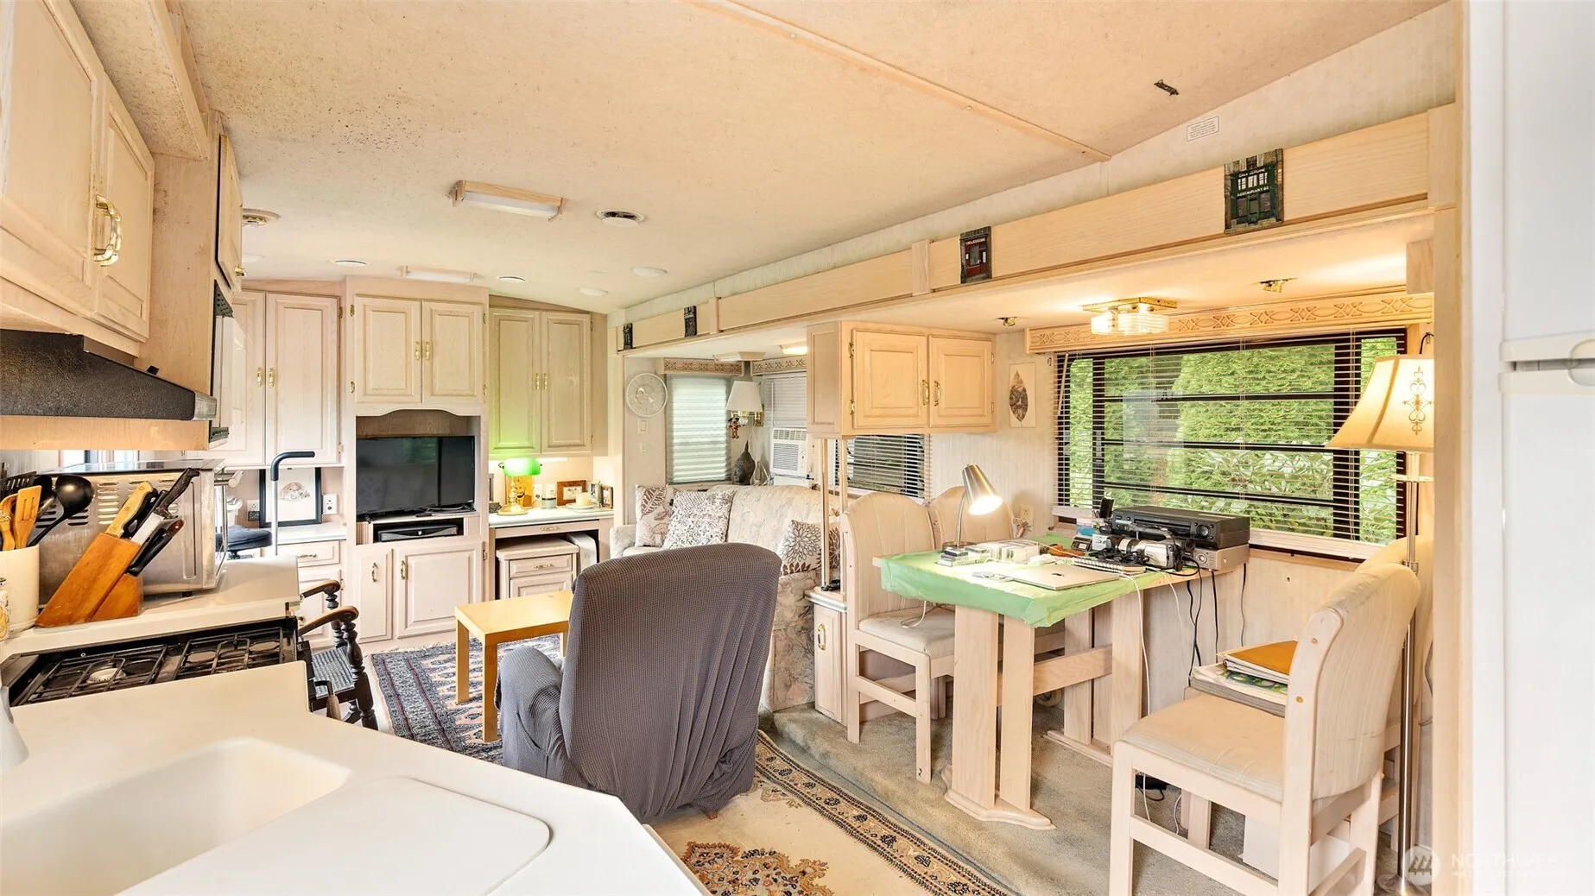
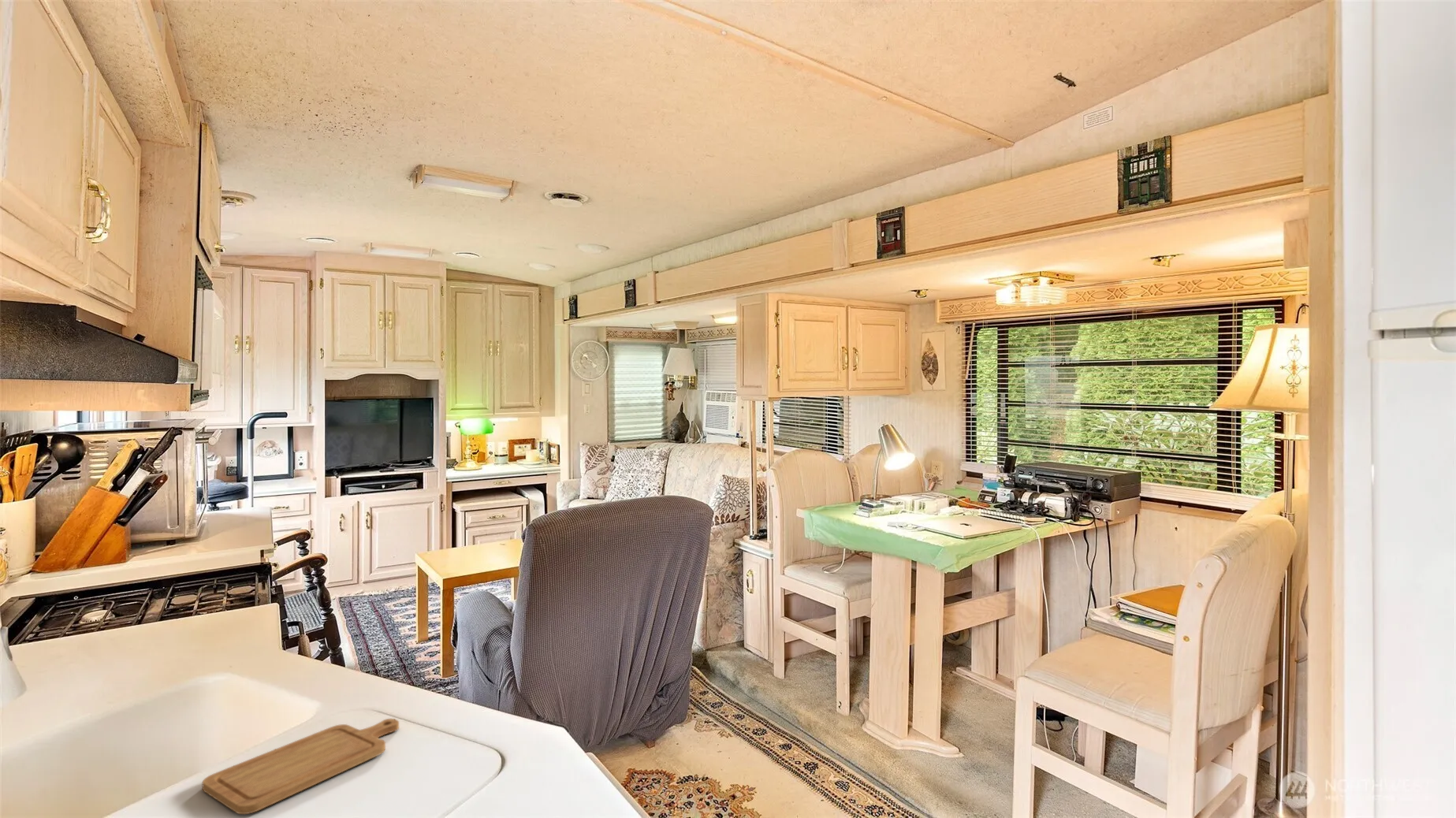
+ chopping board (317, 756)
